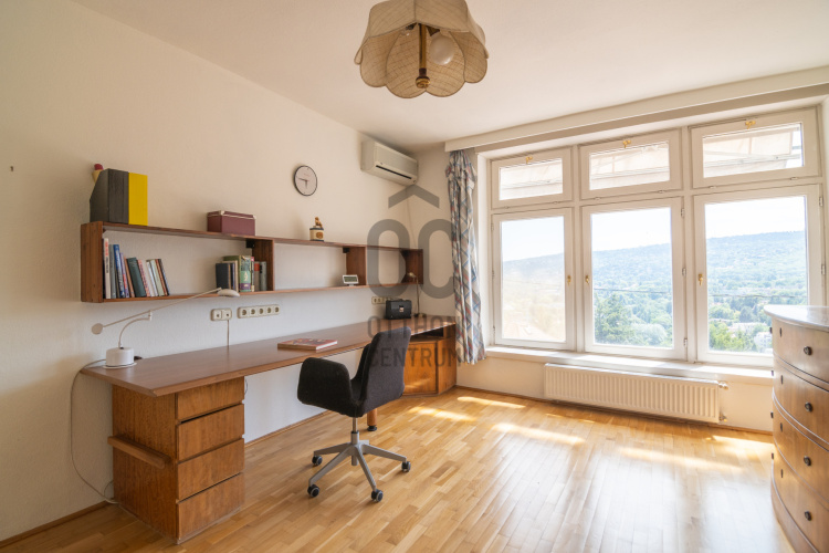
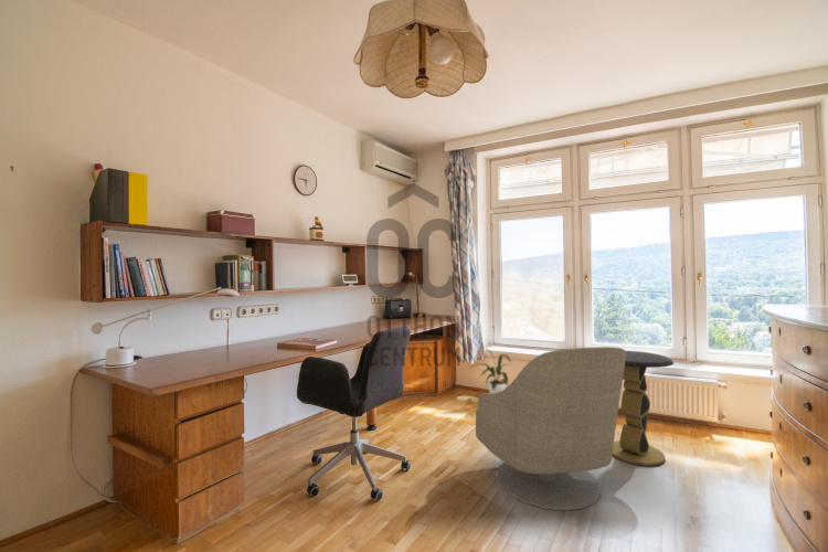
+ armchair (550, 411)
+ house plant (495, 373)
+ side table (634, 404)
